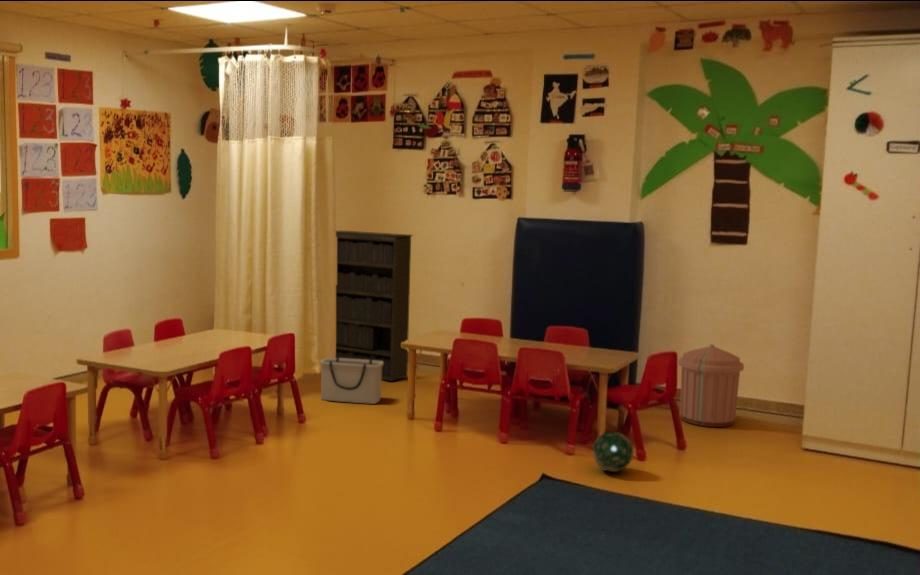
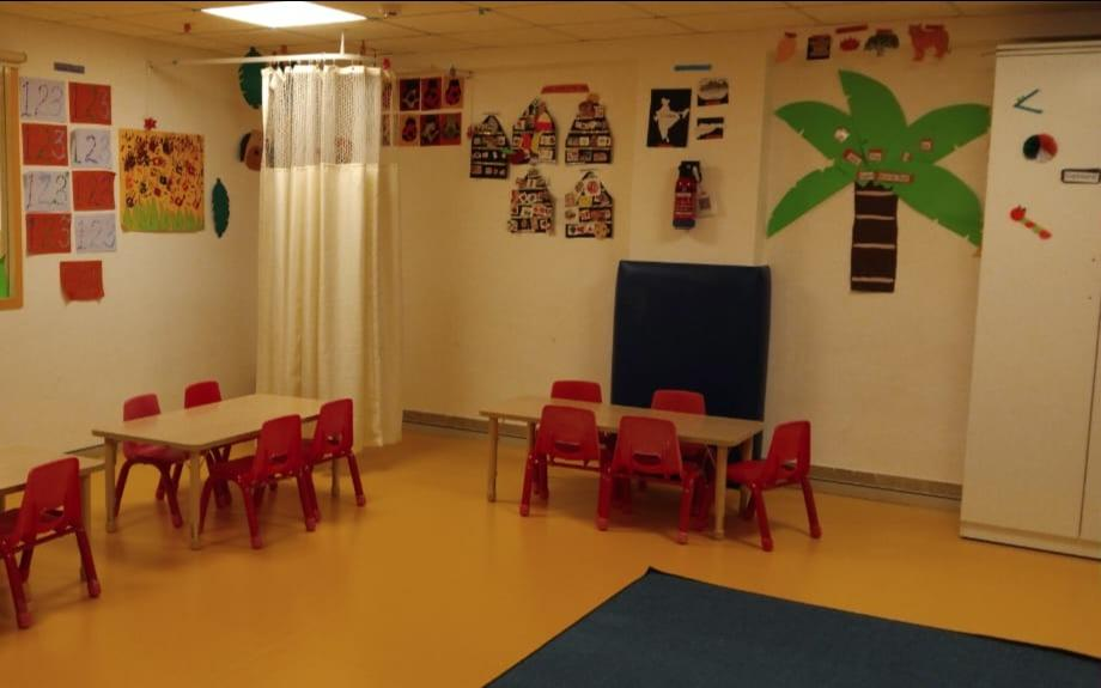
- storage bin (351, 380)
- ball (612, 452)
- bookshelf (367, 303)
- trash can (709, 382)
